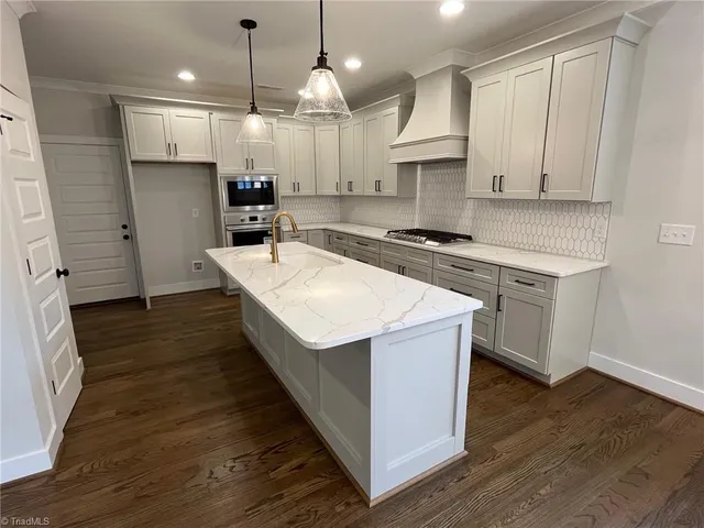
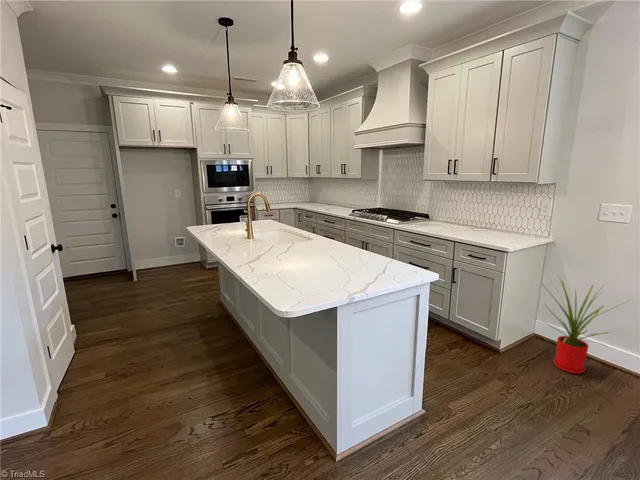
+ house plant (576, 325)
